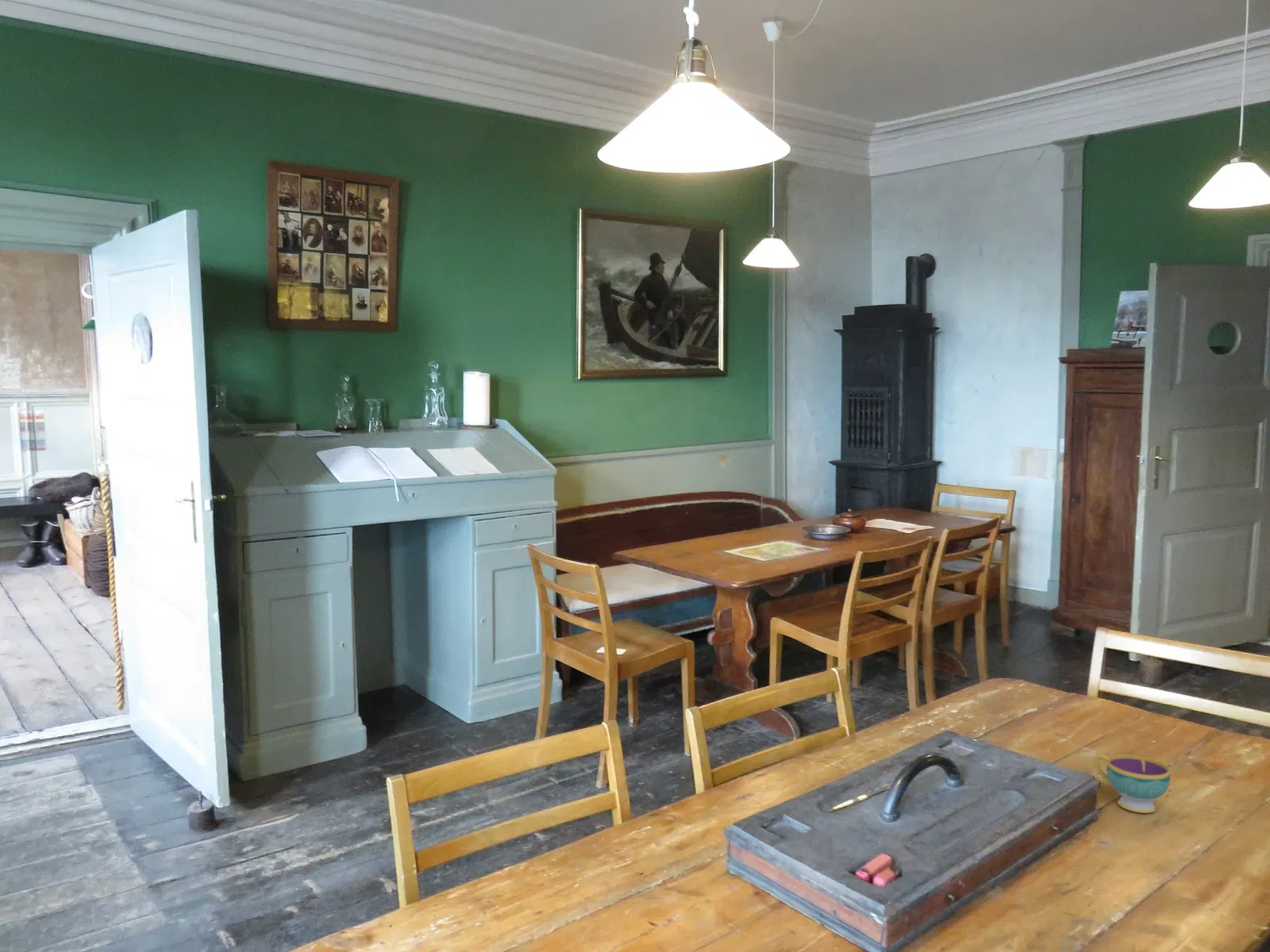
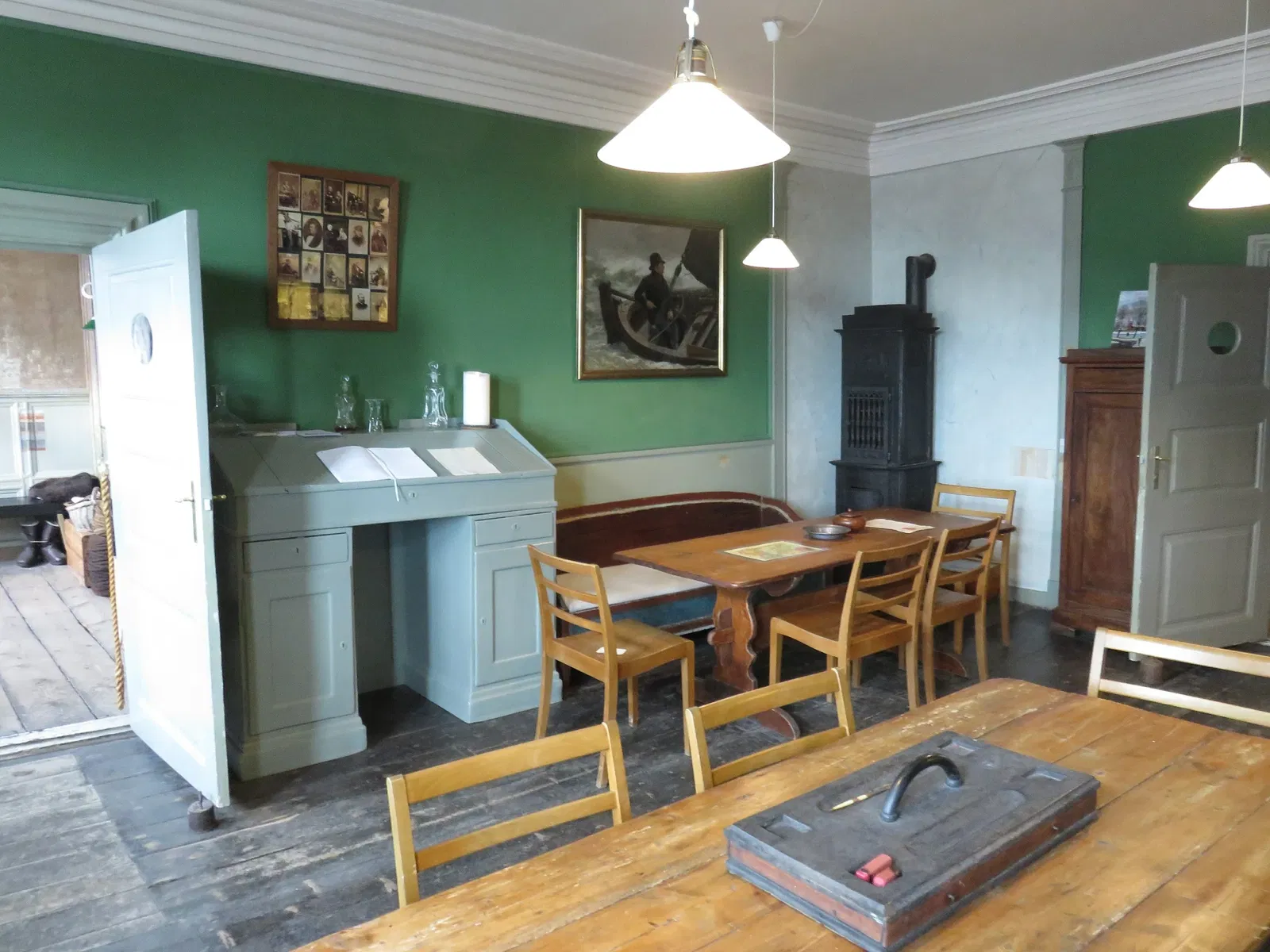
- teacup (1133, 782)
